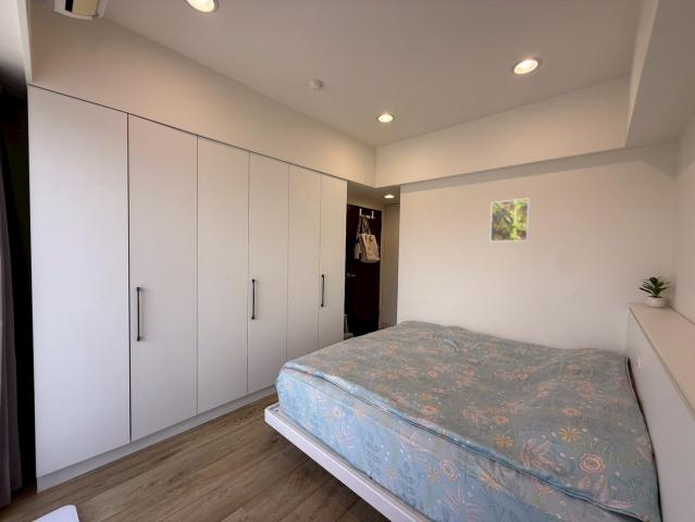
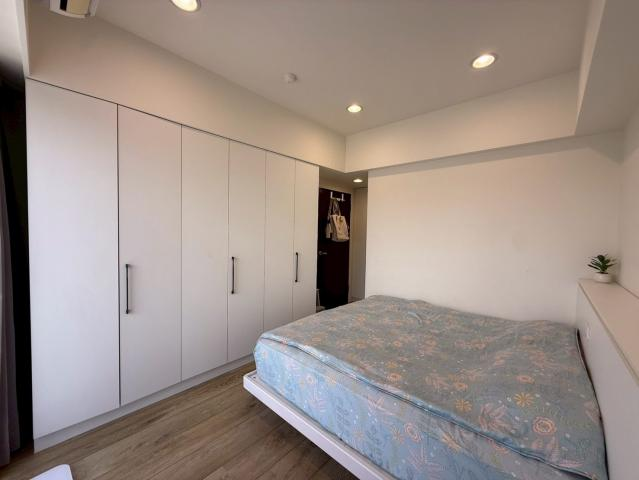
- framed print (509, 221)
